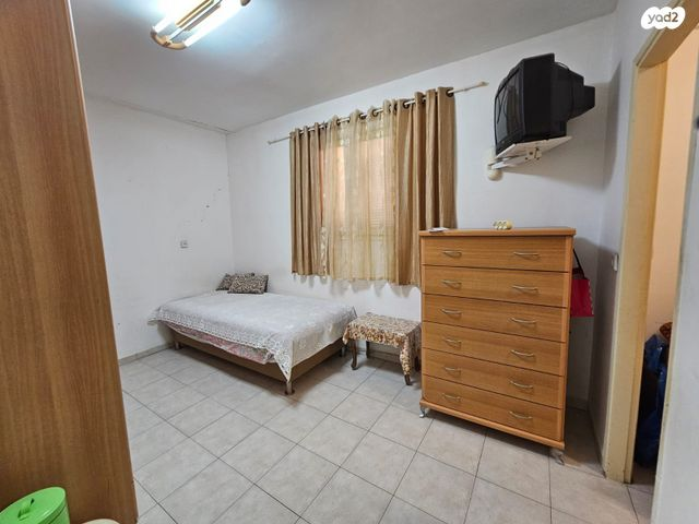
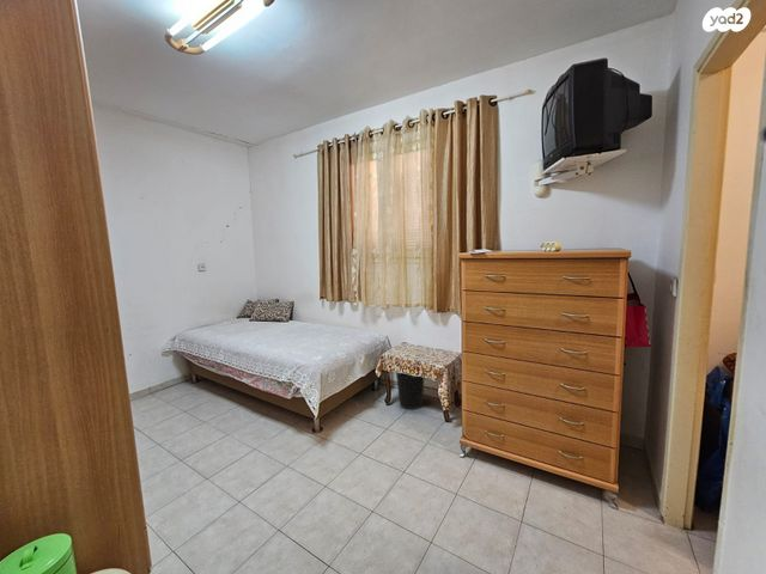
+ wastebasket (411, 386)
